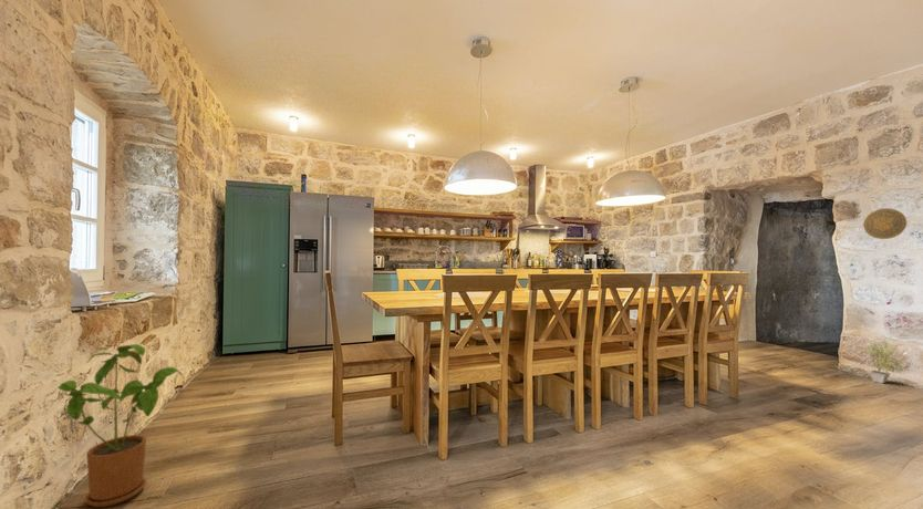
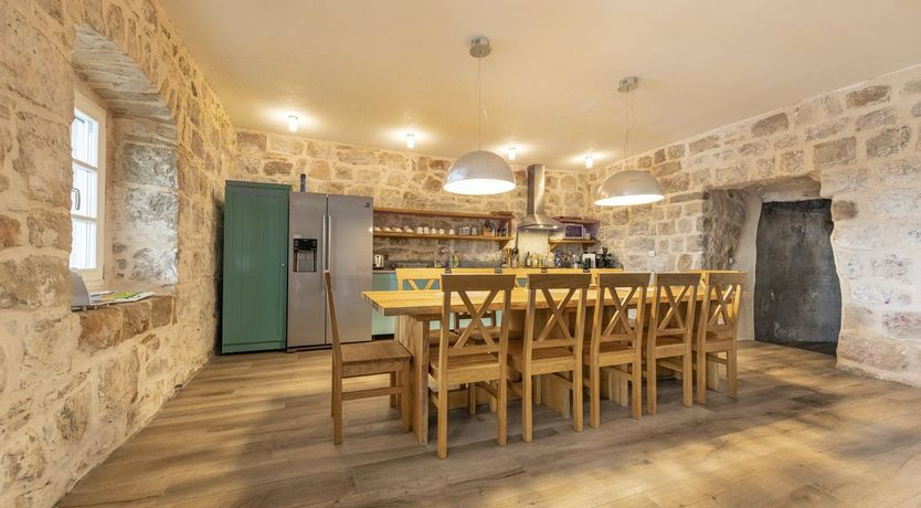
- potted plant (883, 360)
- house plant (126, 419)
- decorative plate (883, 224)
